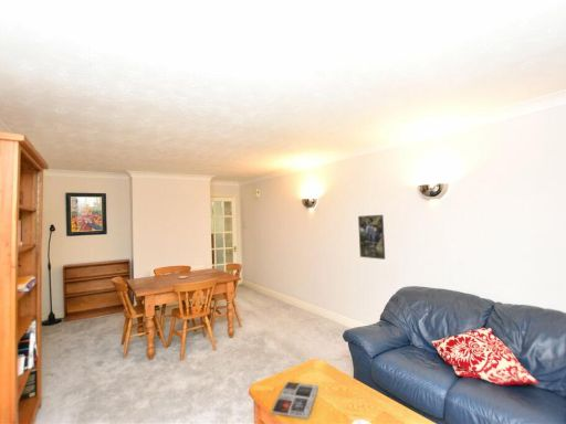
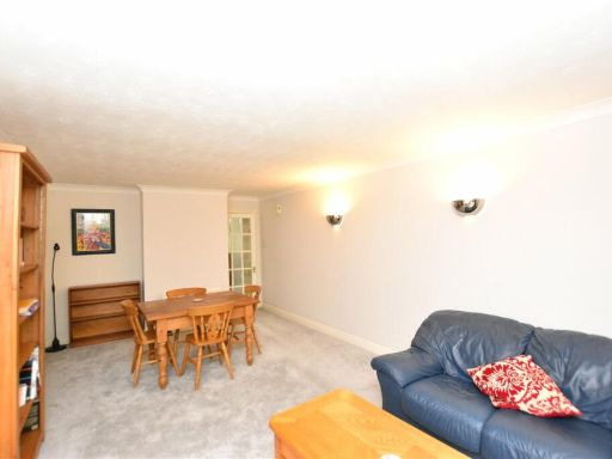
- magazine (296, 396)
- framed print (370, 236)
